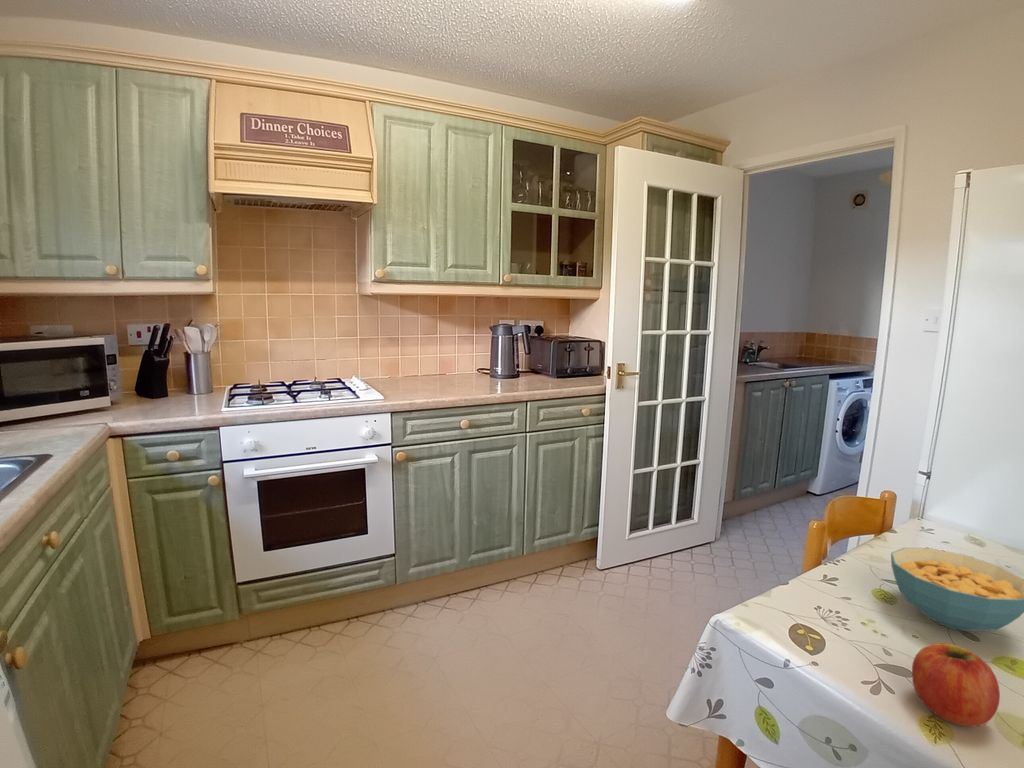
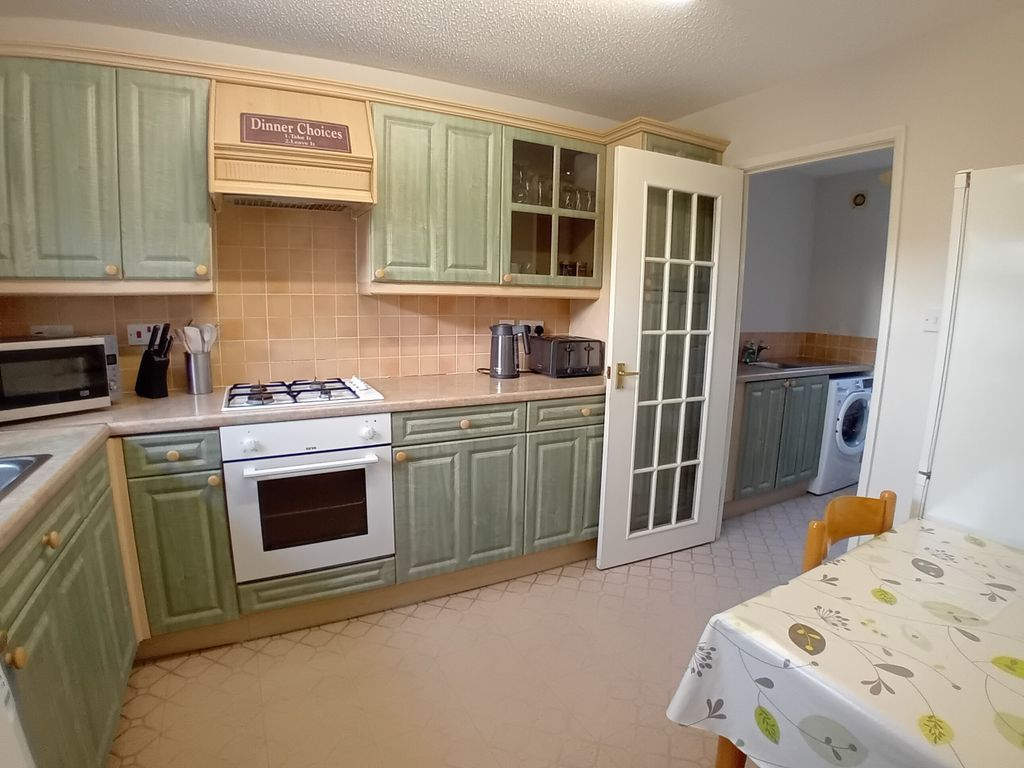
- fruit (954, 679)
- cereal bowl (954, 596)
